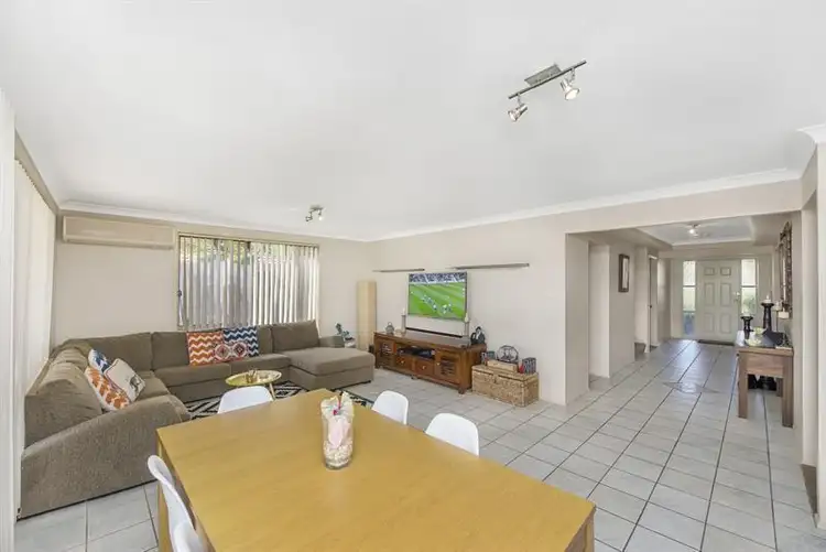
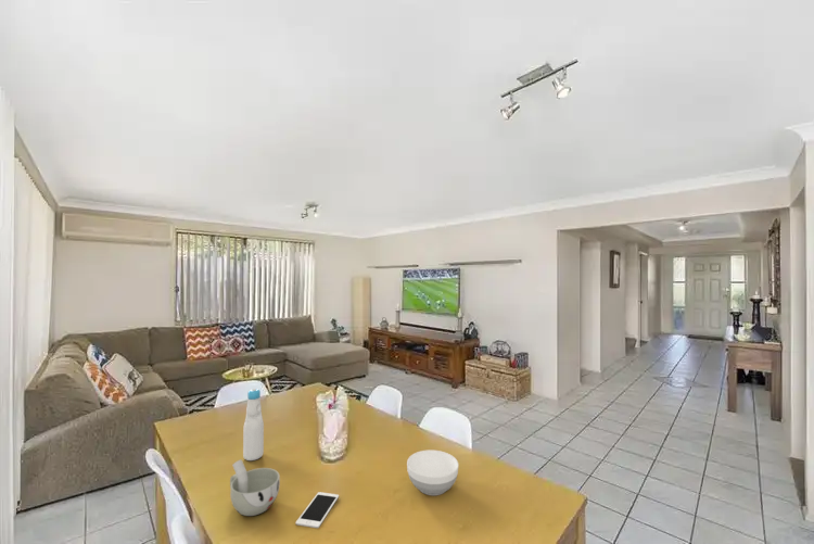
+ bowl (432, 475)
+ cell phone (318, 508)
+ bottle (253, 422)
+ cup (251, 483)
